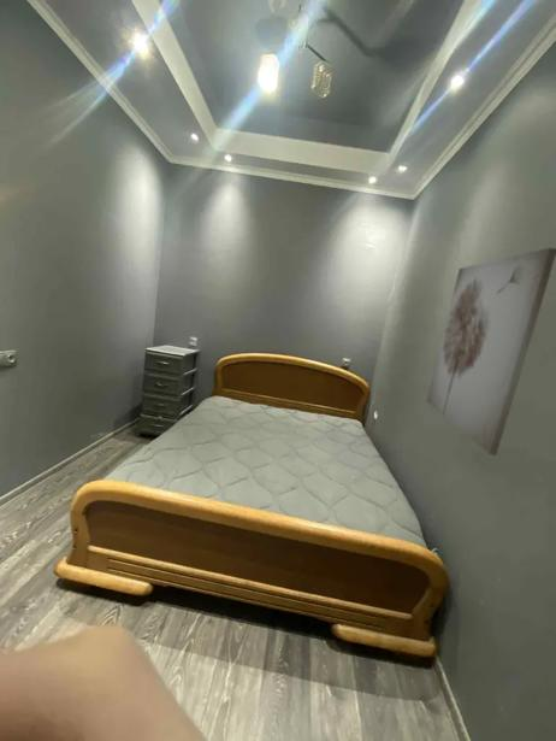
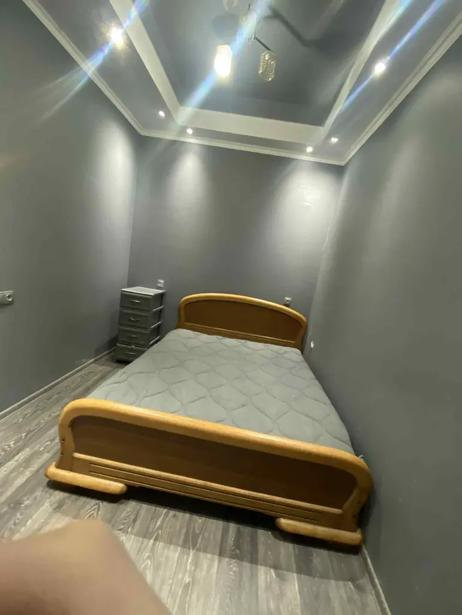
- wall art (474, 345)
